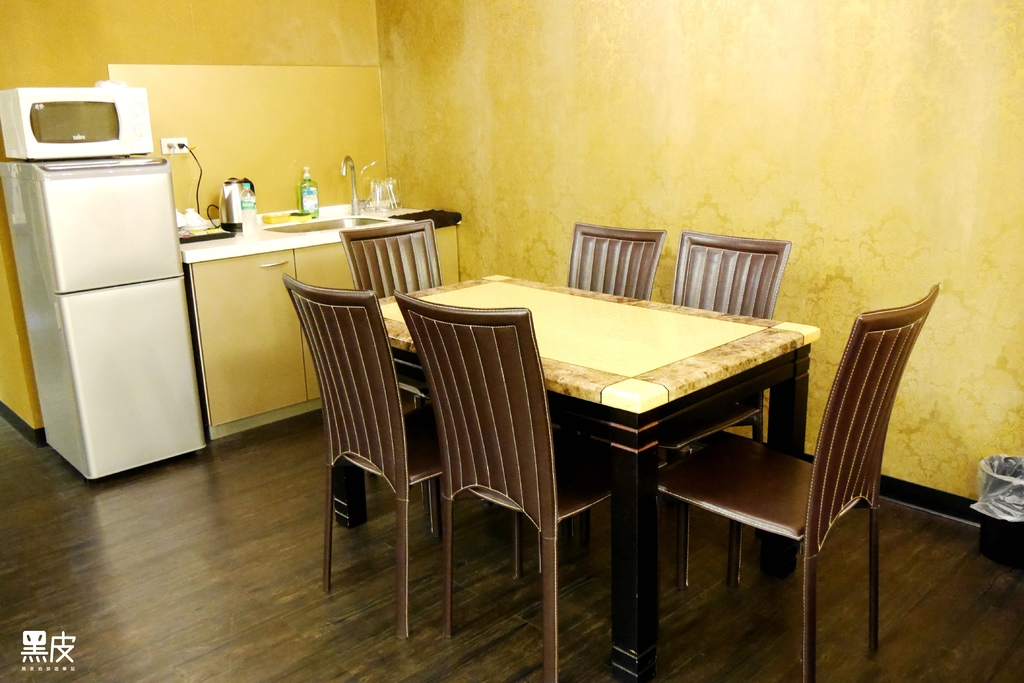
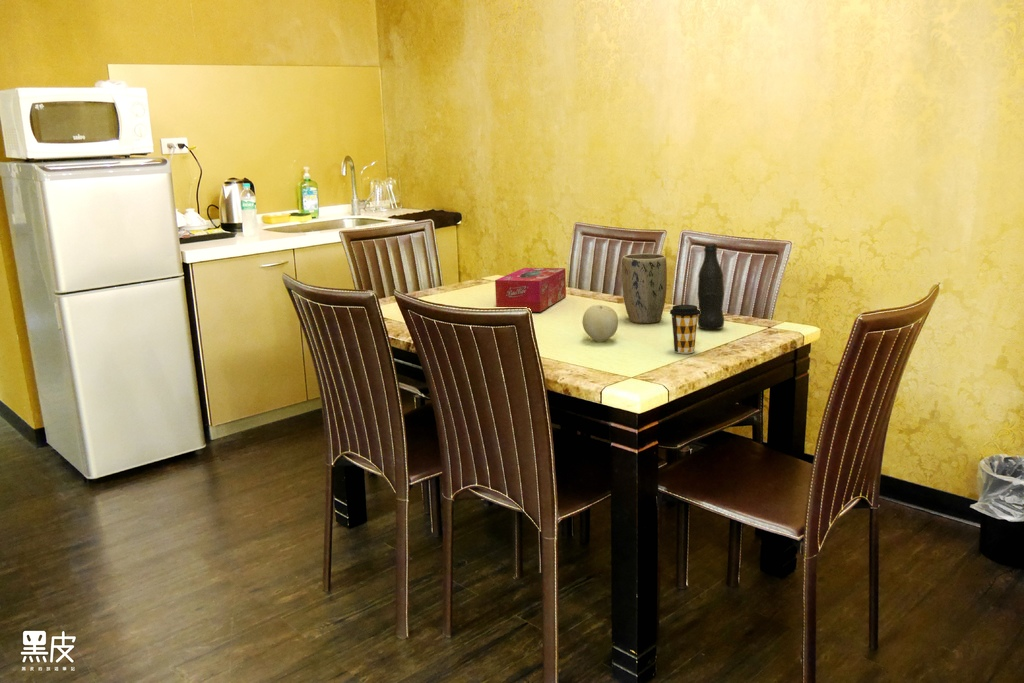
+ fruit (600, 323)
+ coffee cup (684, 329)
+ bottle (711, 286)
+ plant pot (644, 288)
+ tissue box (532, 288)
